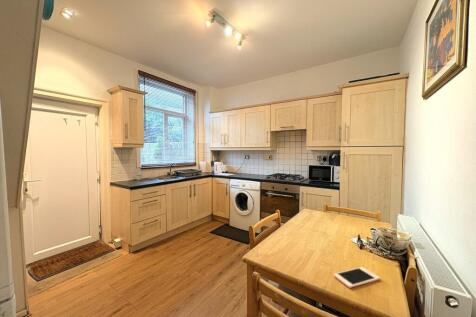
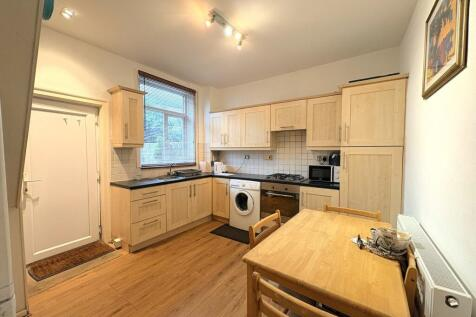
- cell phone (356, 276)
